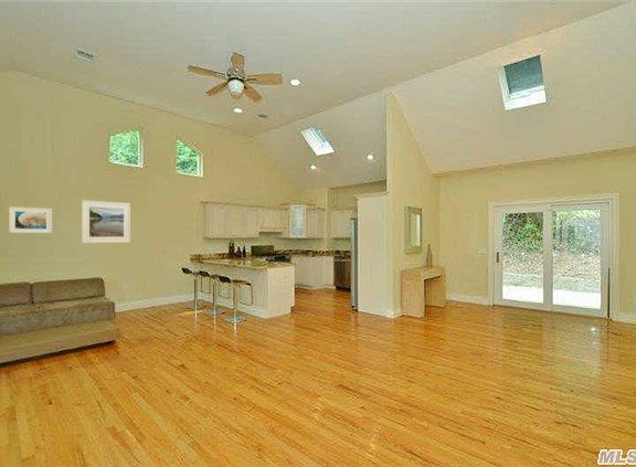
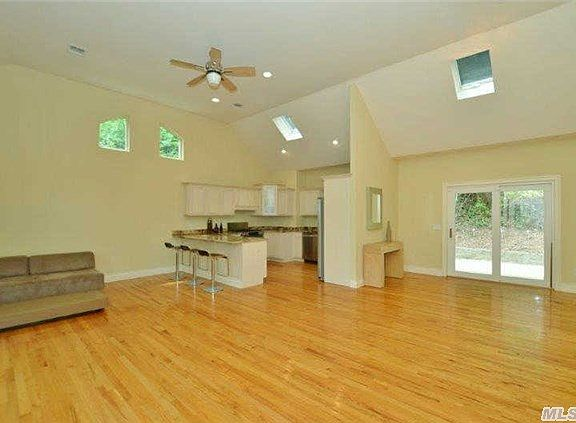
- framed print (106, 222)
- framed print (31, 220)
